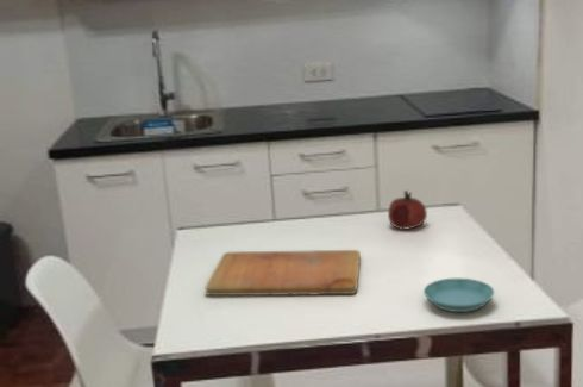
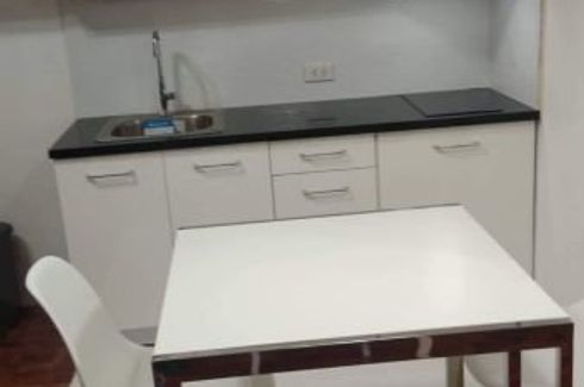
- fruit (407, 207)
- cutting board (286, 271)
- saucer (458, 295)
